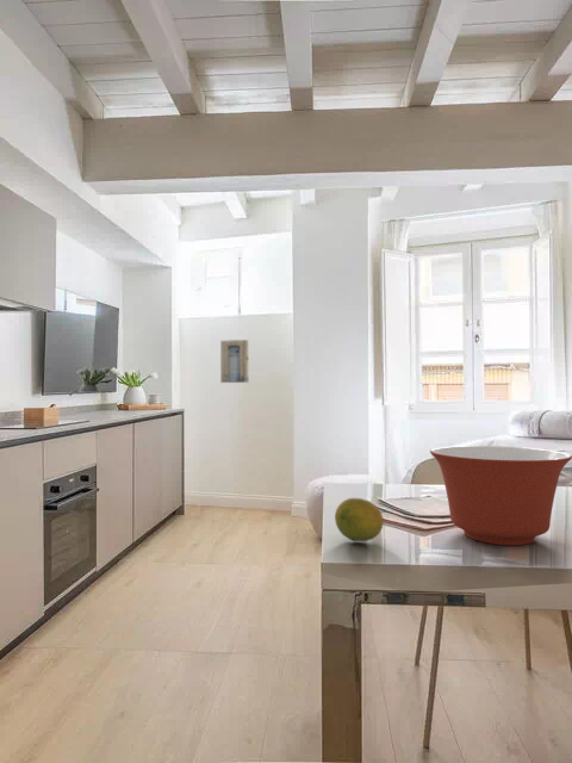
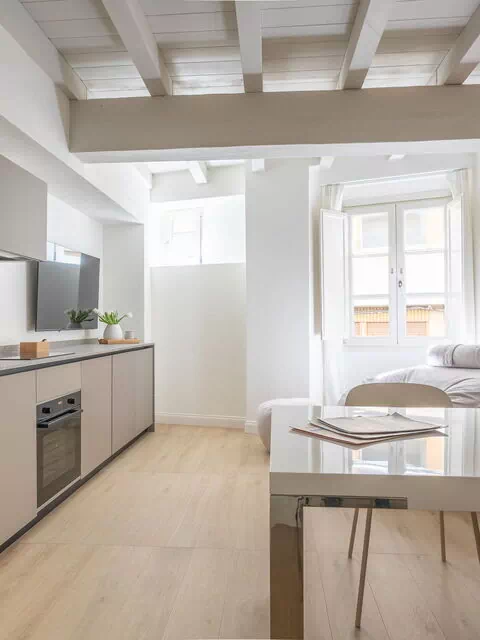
- mixing bowl (498, 494)
- wall art (235, 361)
- fruit (359, 519)
